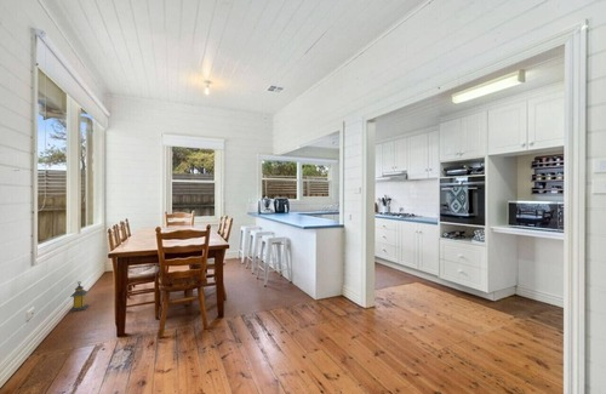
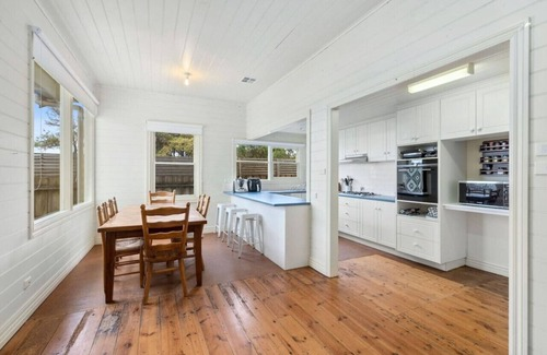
- lantern (79, 295)
